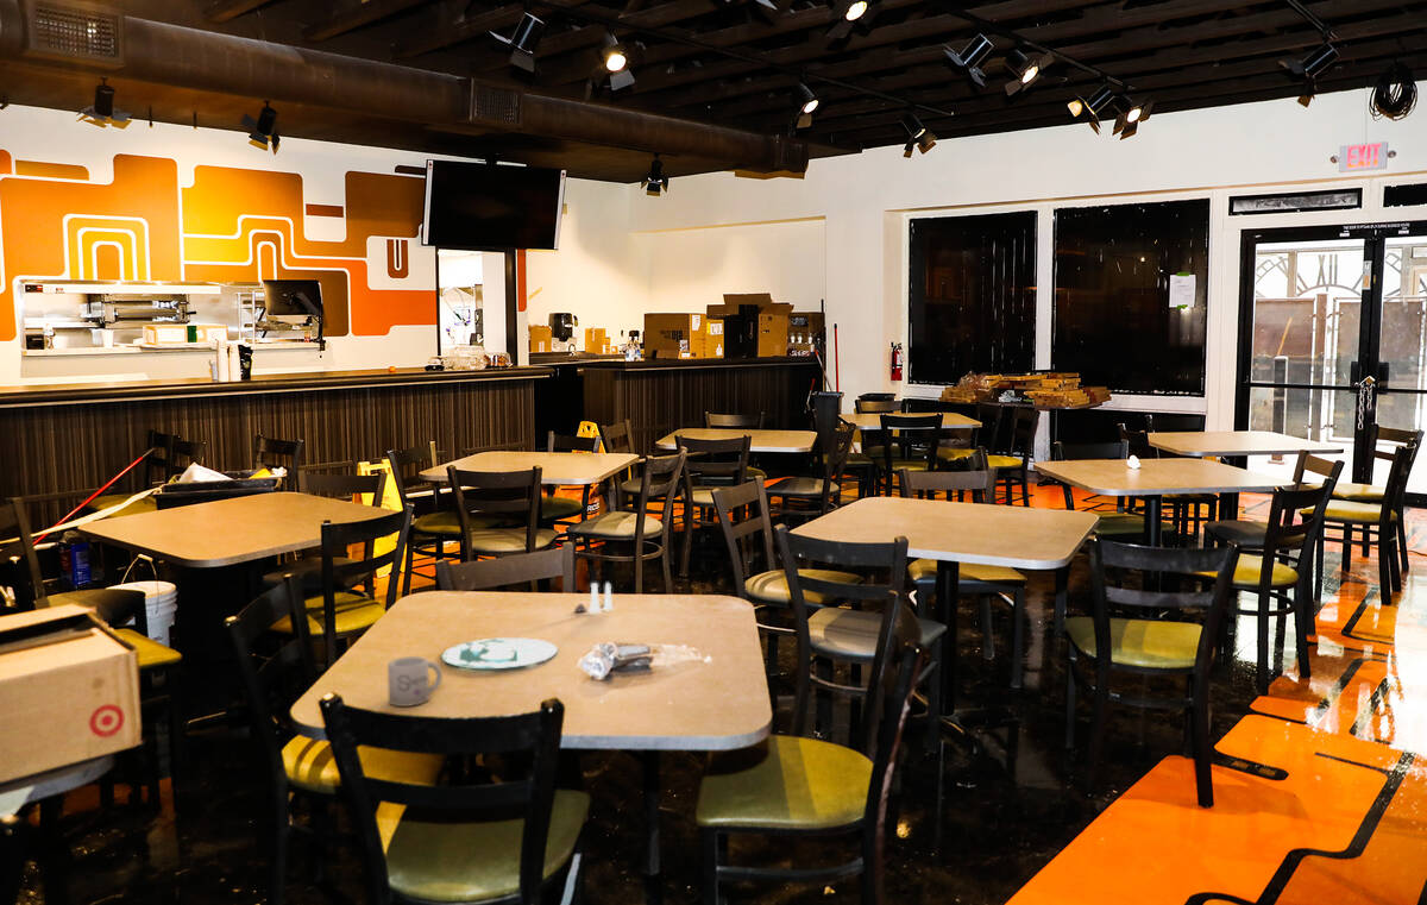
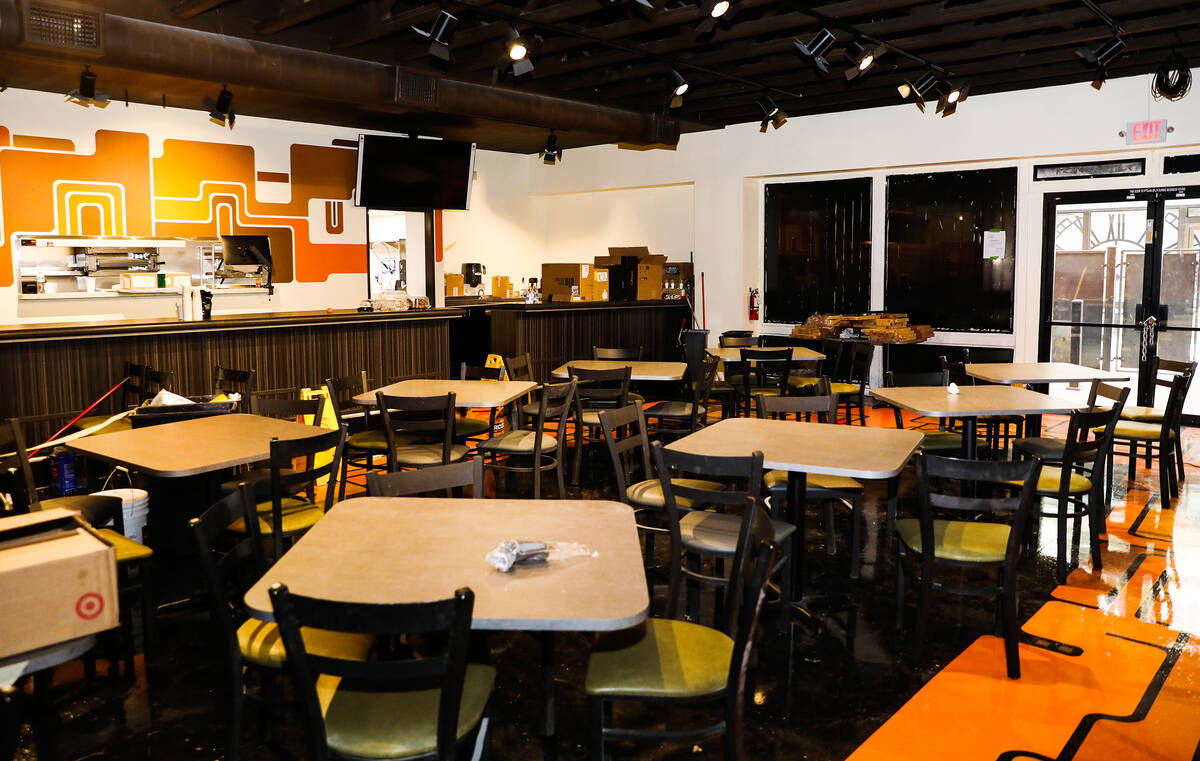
- plate (499, 647)
- mug (416, 679)
- salt and pepper shaker set (596, 595)
